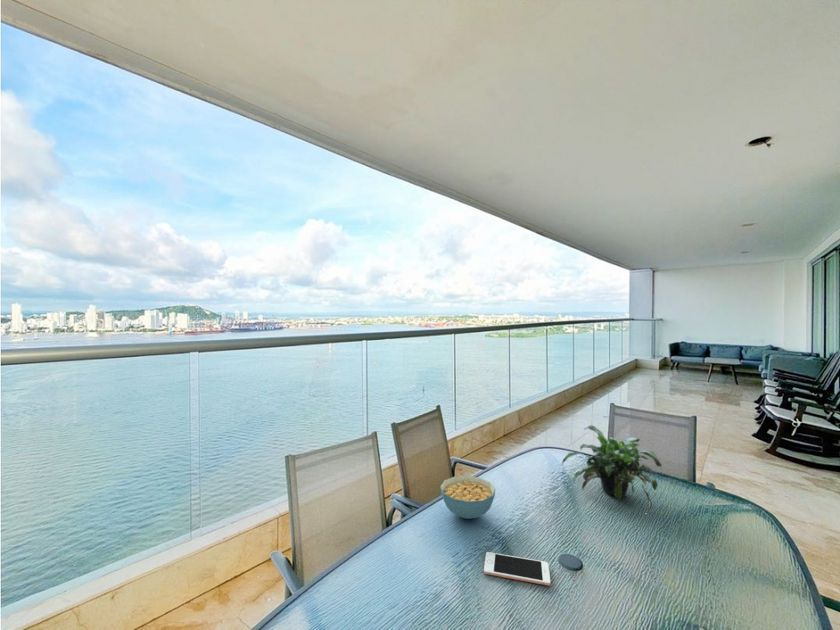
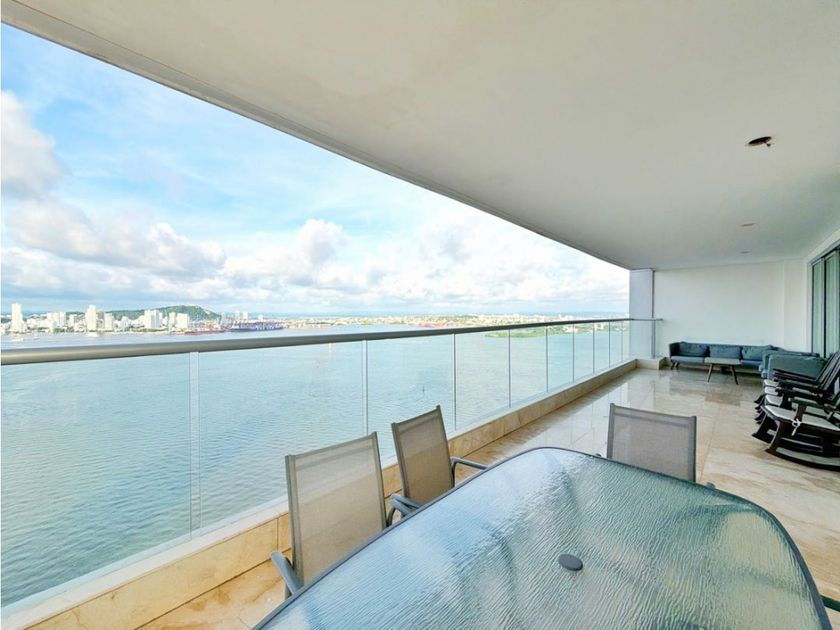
- cell phone (516, 567)
- potted plant (611, 460)
- cereal bowl (467, 501)
